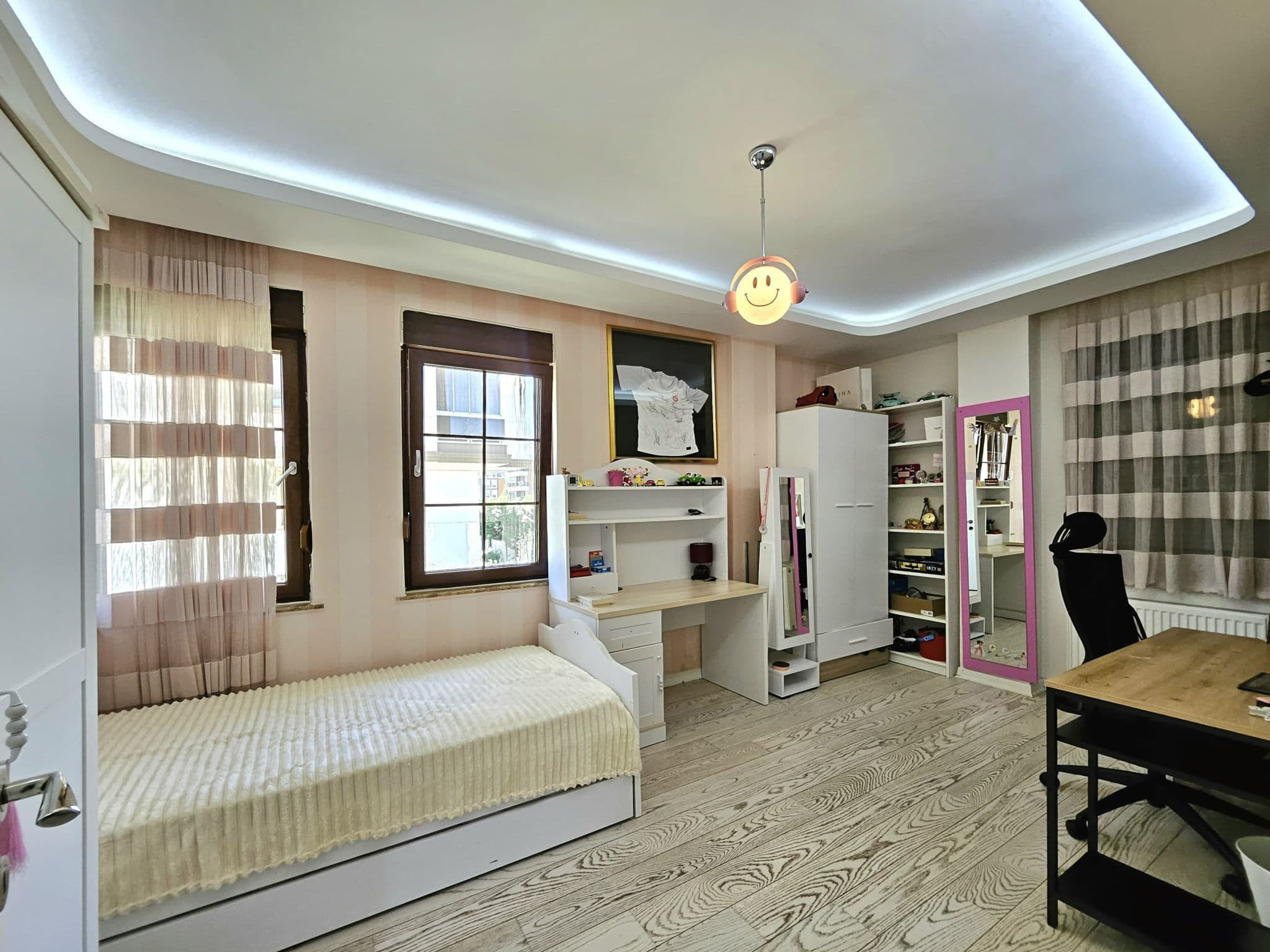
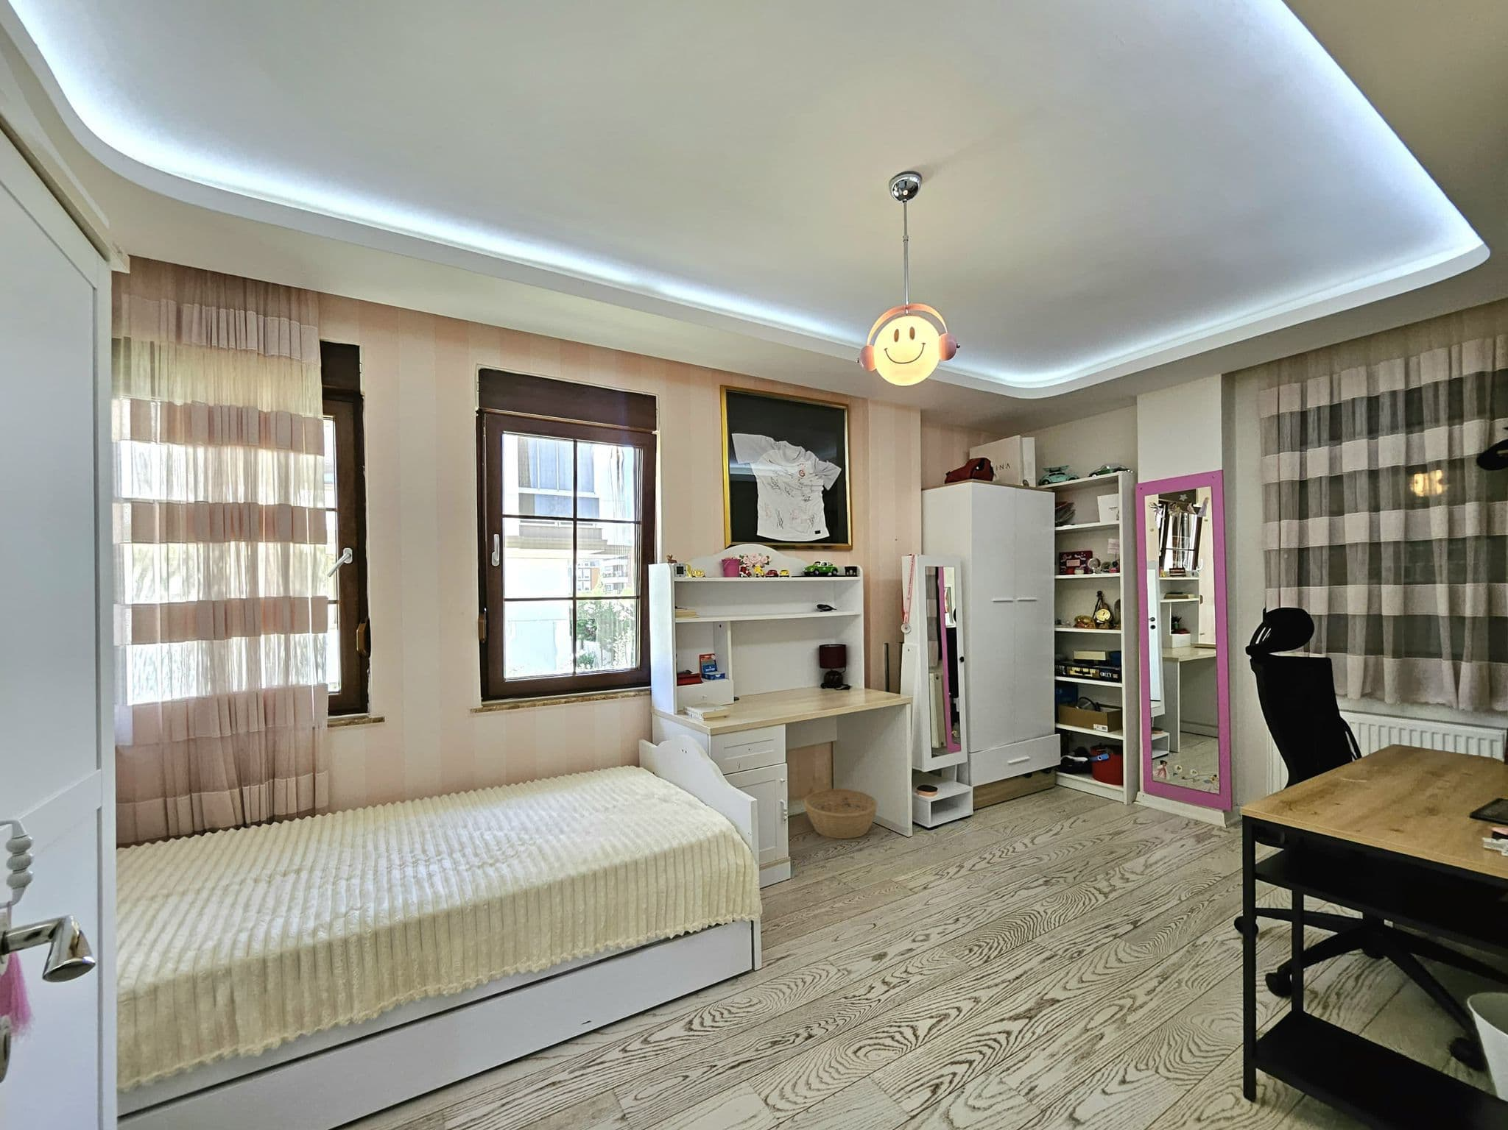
+ basket (841, 813)
